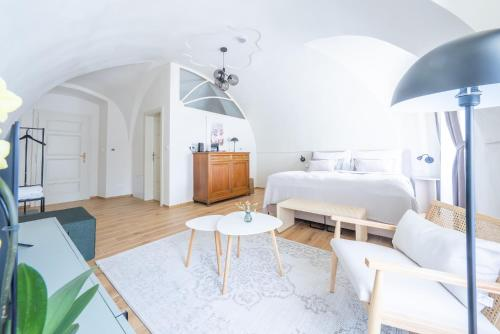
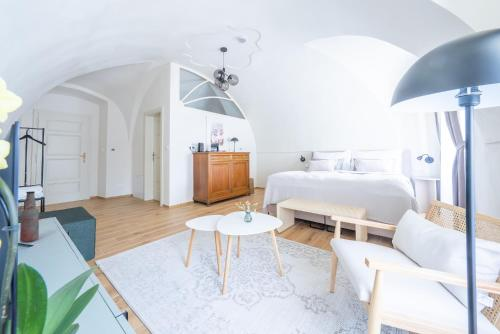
+ bottle (30, 216)
